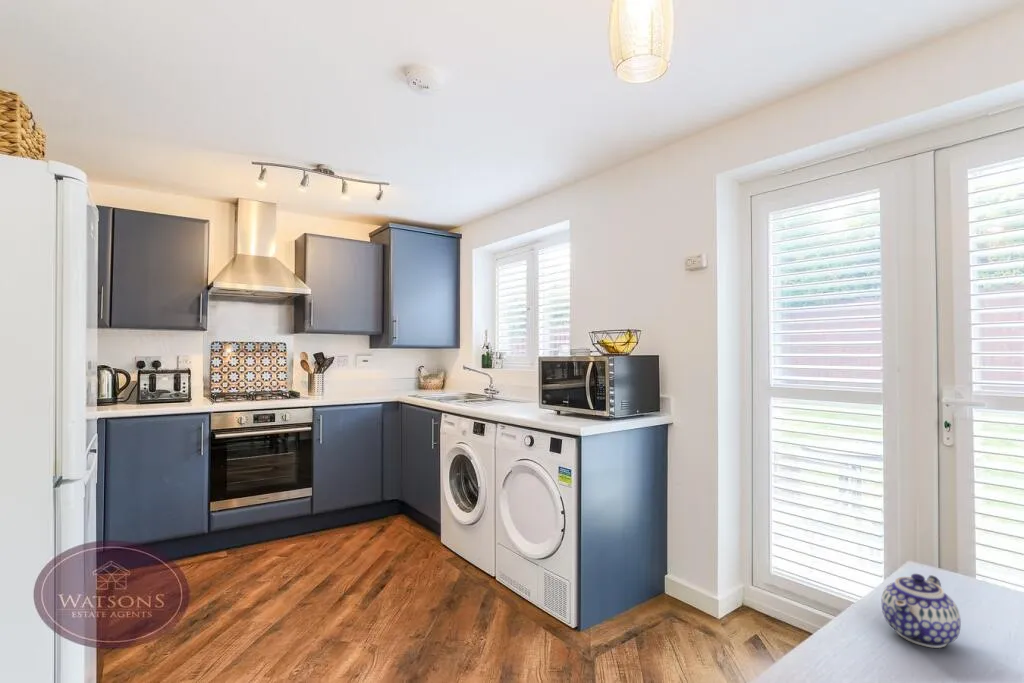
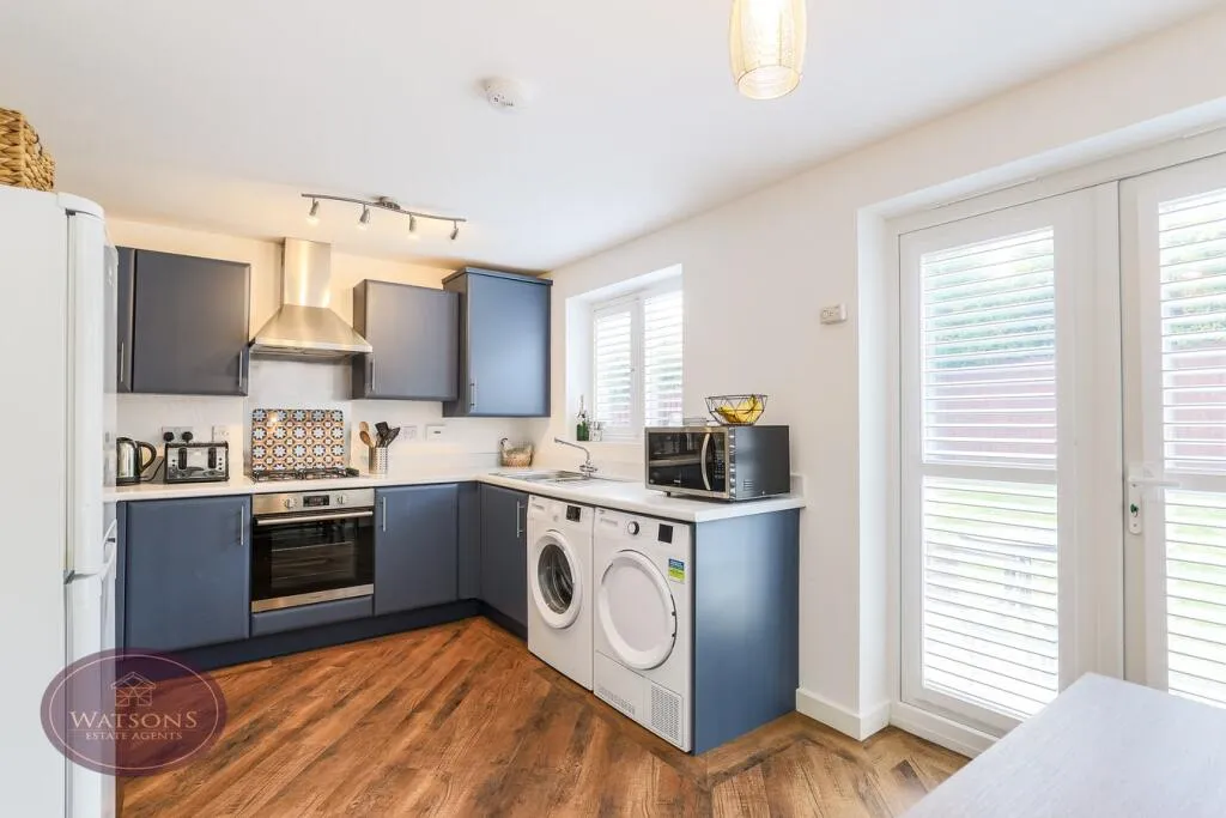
- teapot (919, 605)
